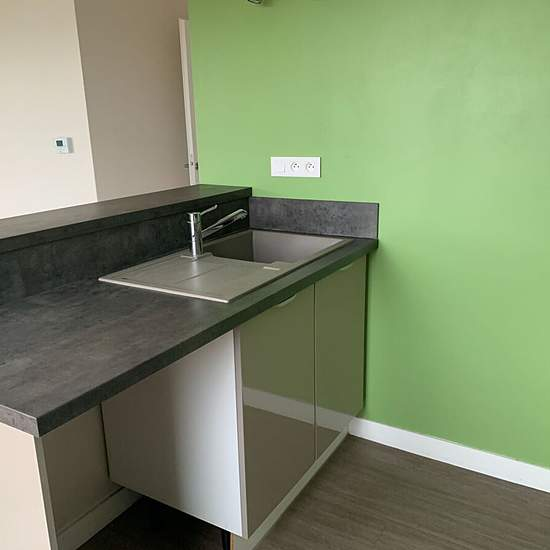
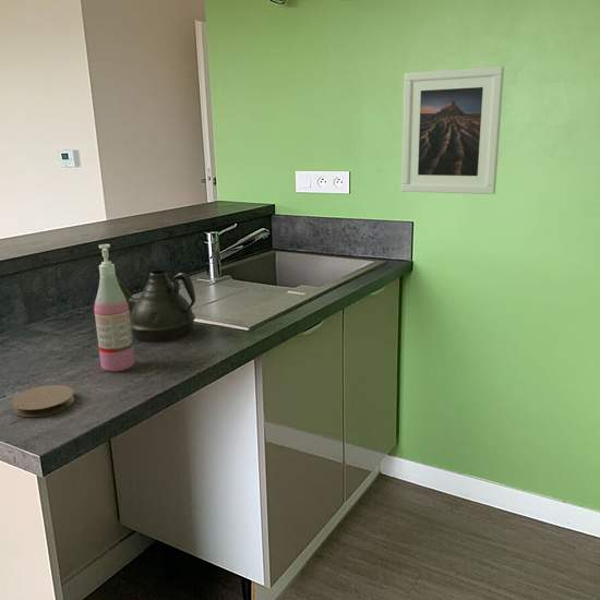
+ soap dispenser (111, 307)
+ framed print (449, 132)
+ coaster (43, 400)
+ teapot (149, 301)
